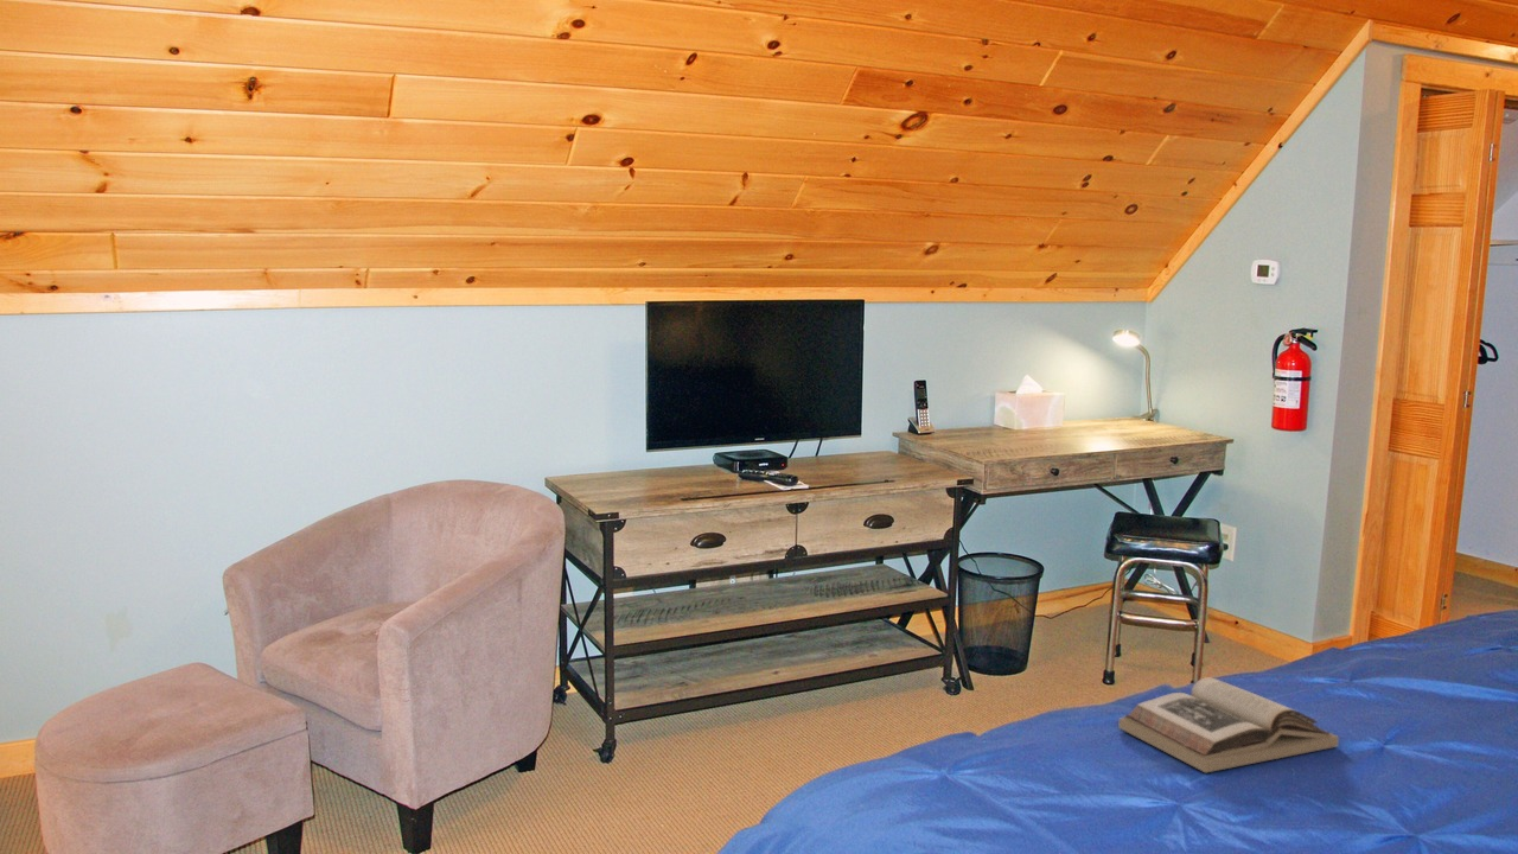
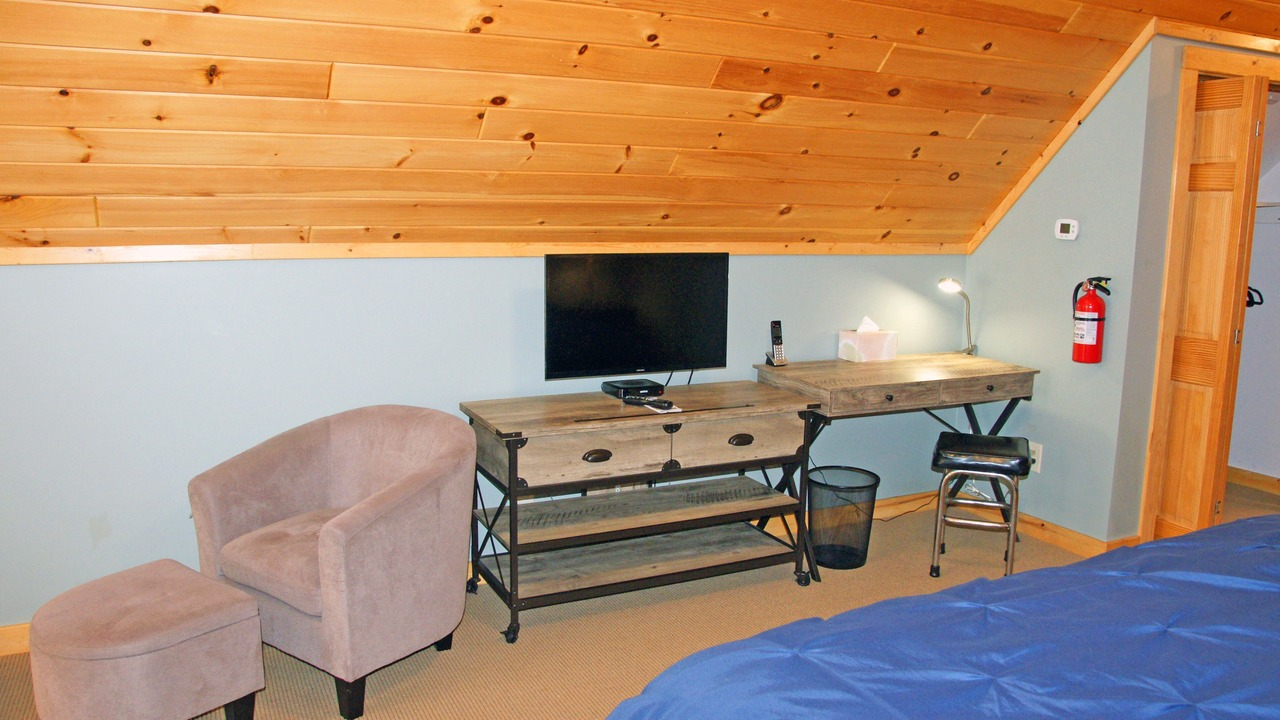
- book (1227, 715)
